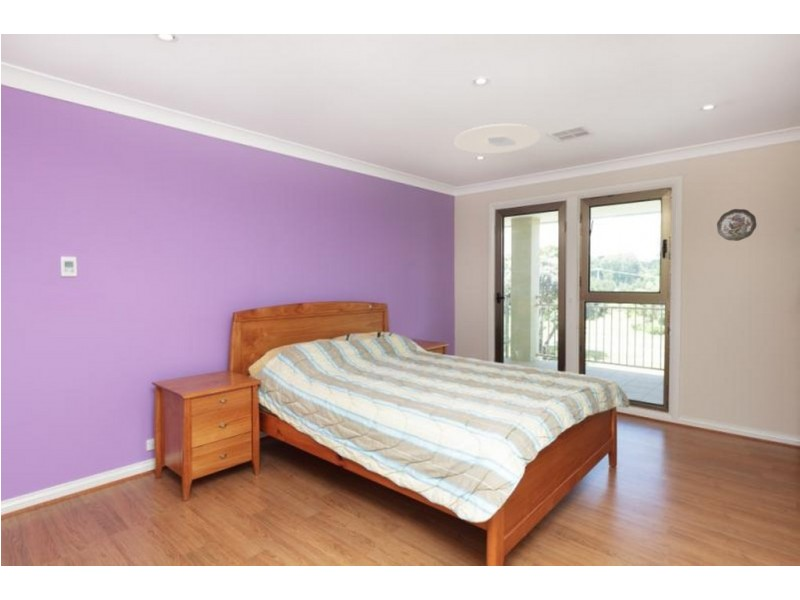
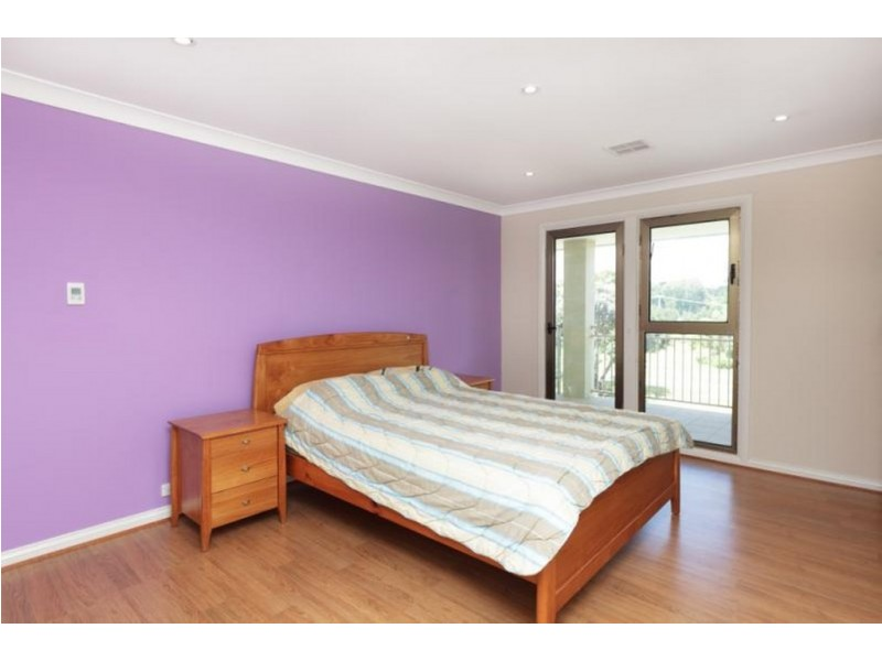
- ceiling light (496, 135)
- decorative plate (736, 225)
